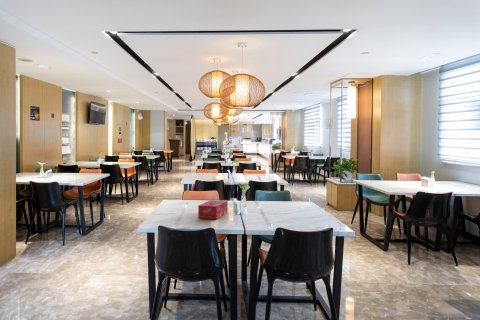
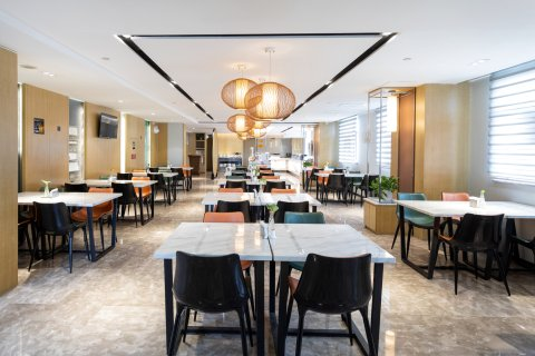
- tissue box (213, 209)
